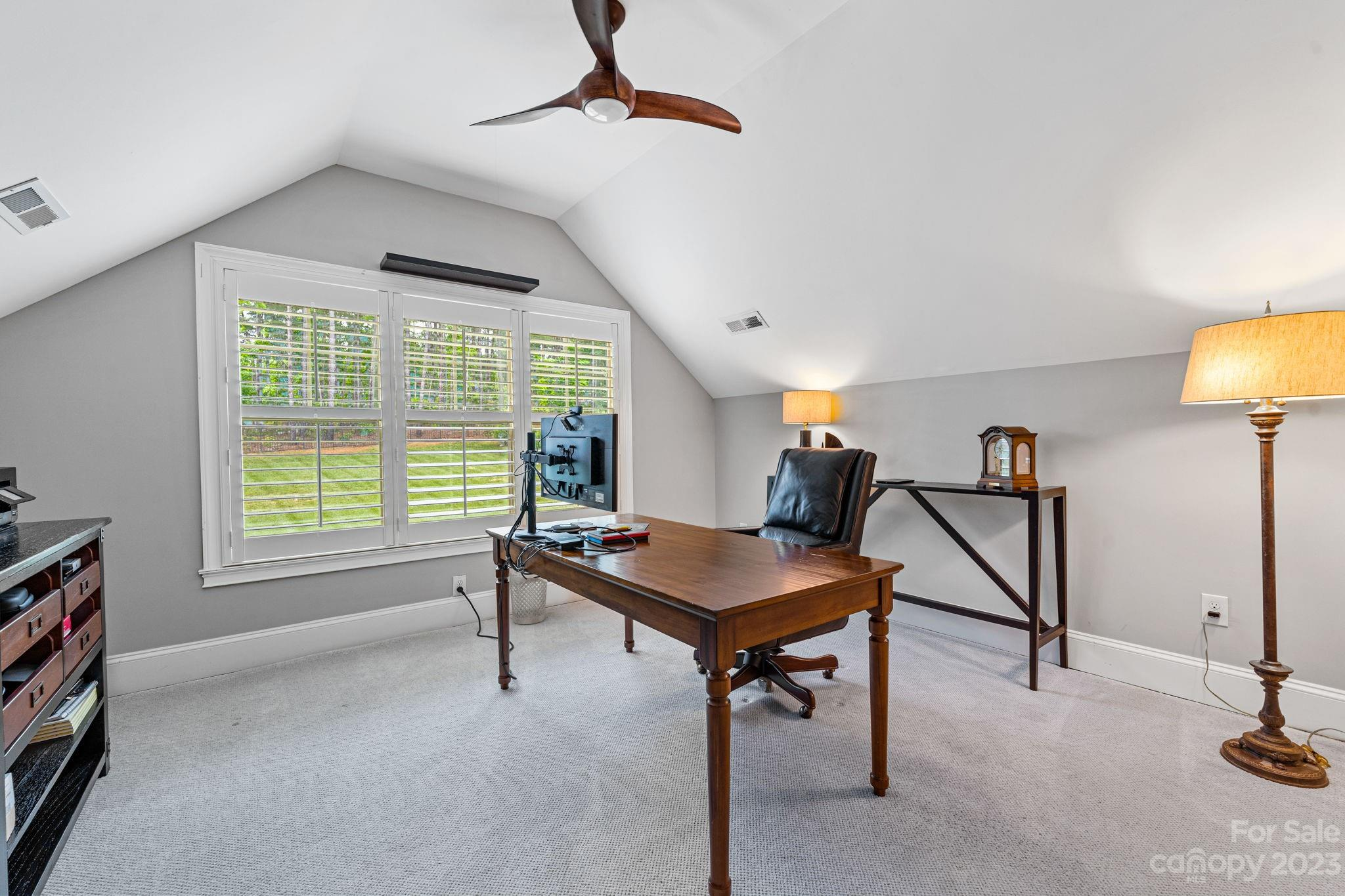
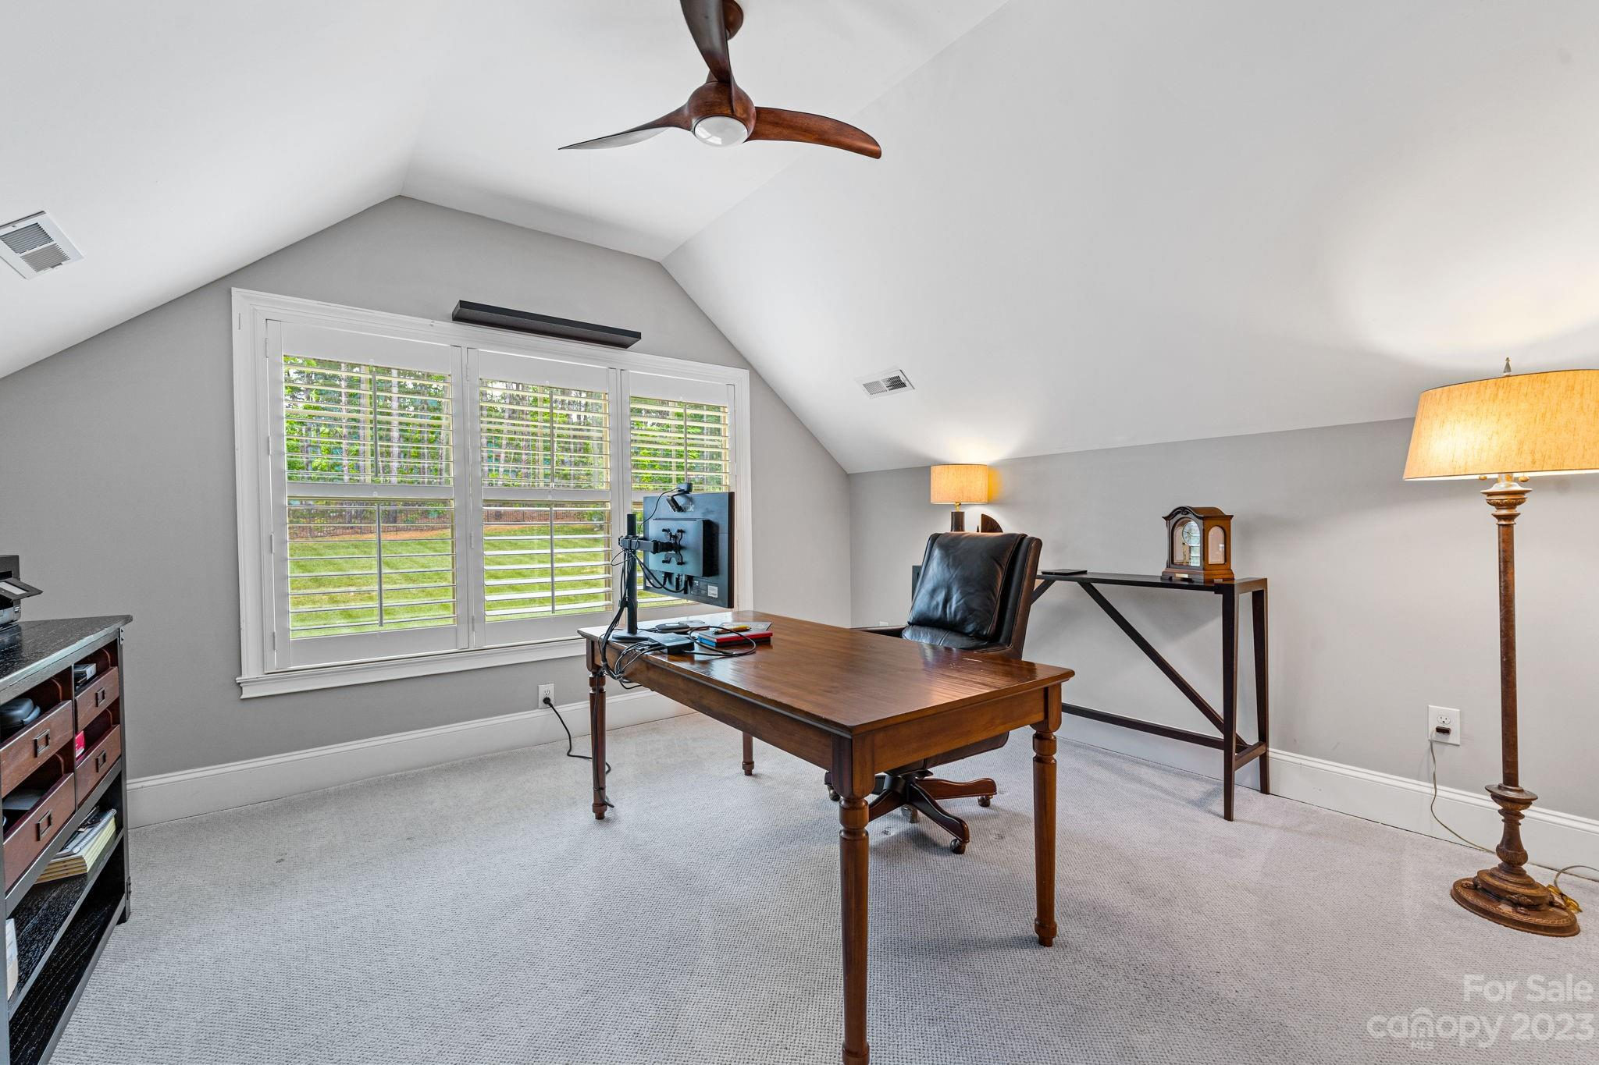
- wastebasket (529, 597)
